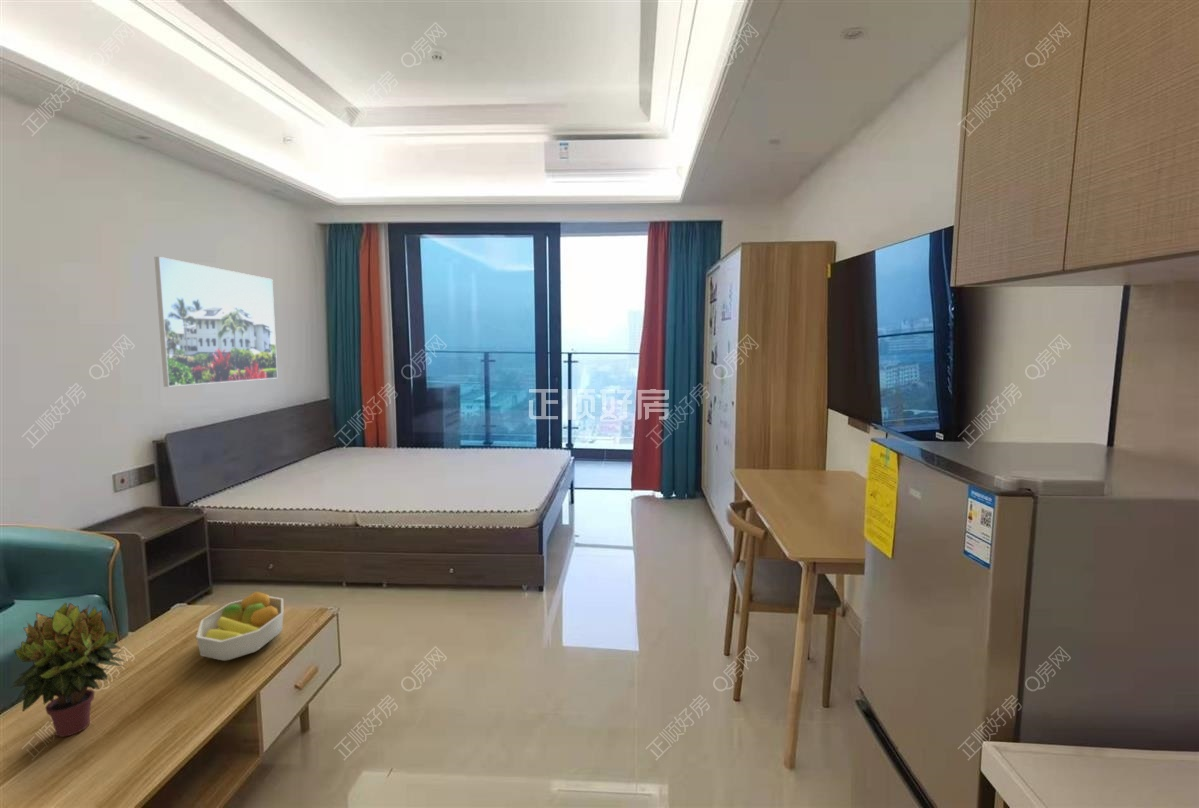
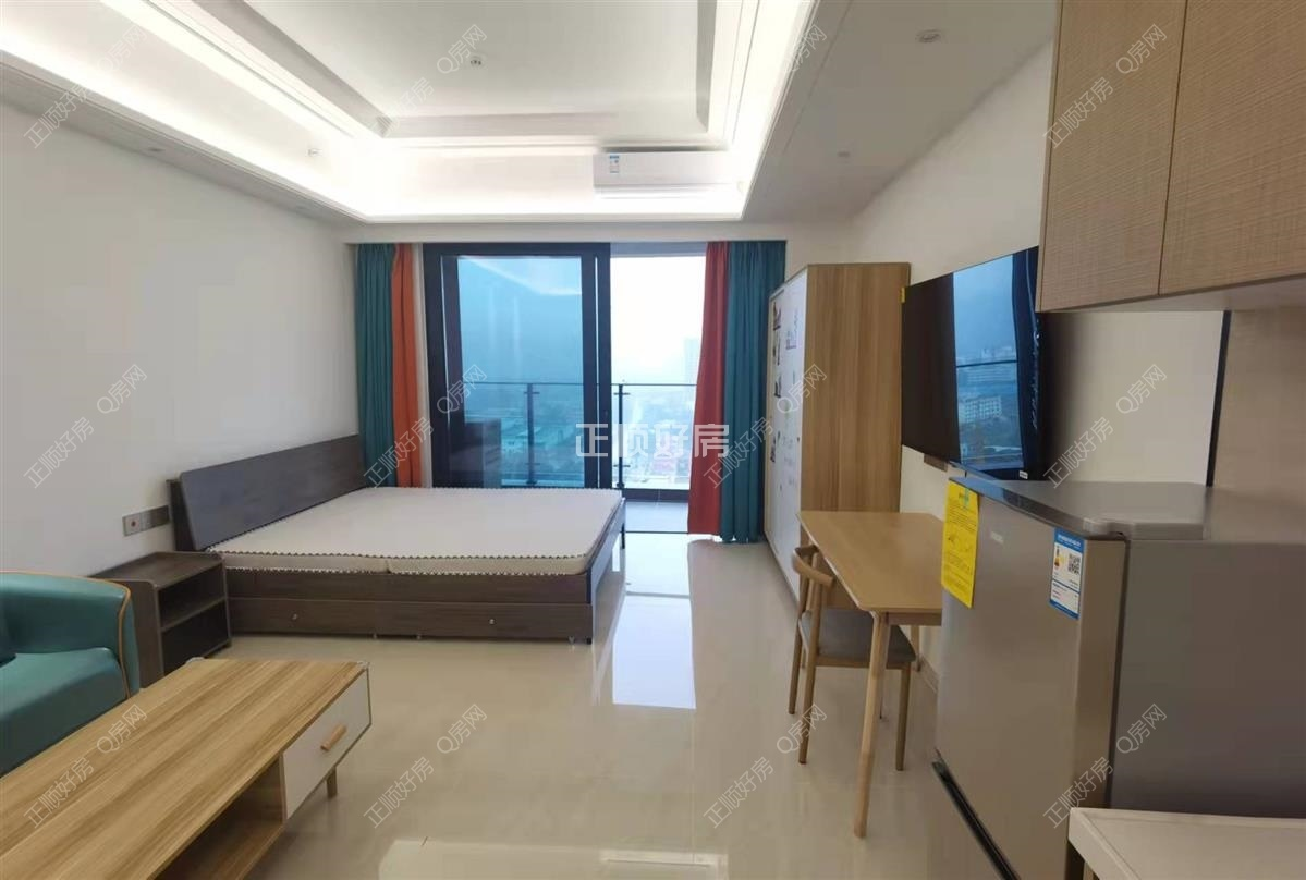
- potted plant (70, 667)
- fruit bowl (243, 623)
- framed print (224, 326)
